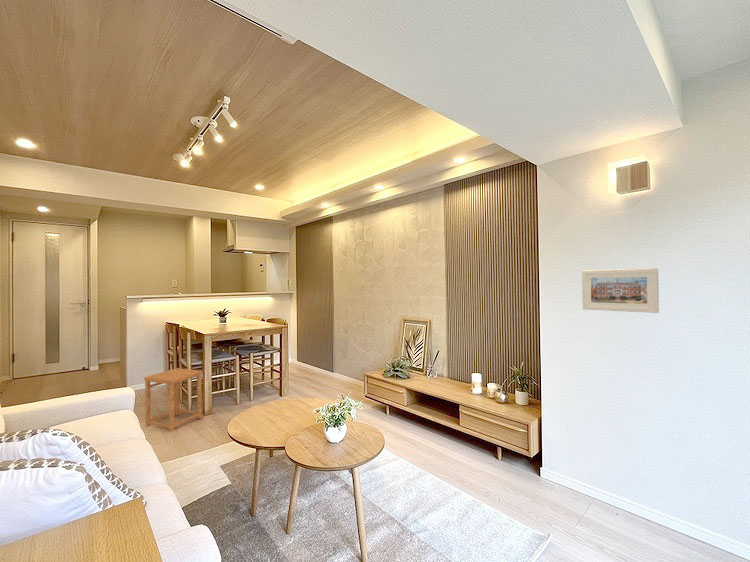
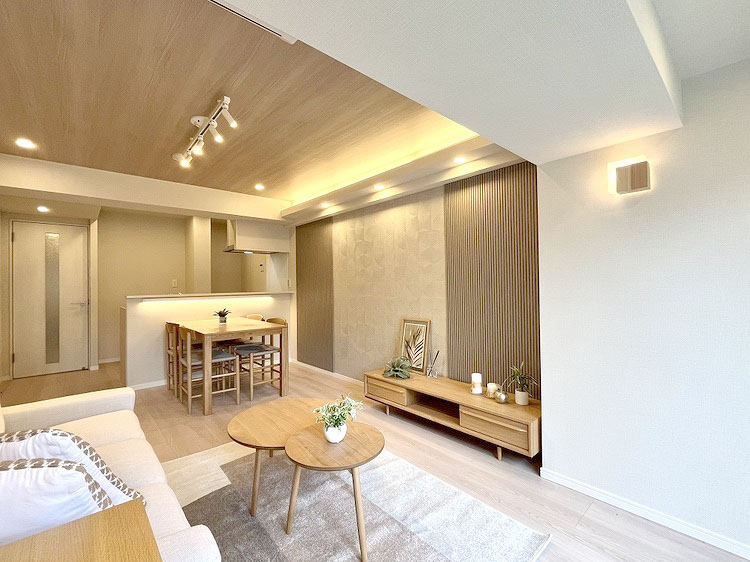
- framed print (617, 290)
- side table (174, 397)
